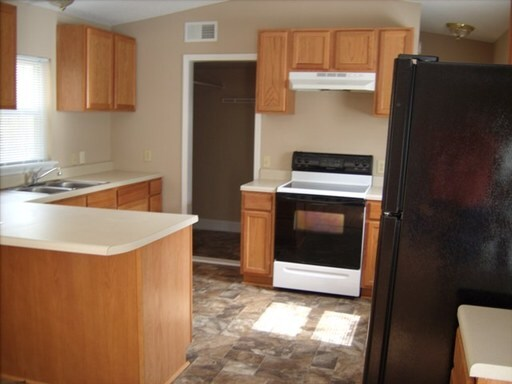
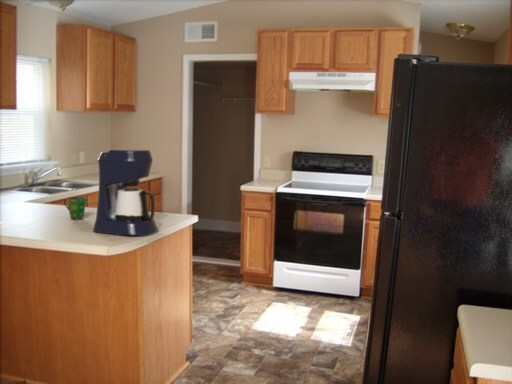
+ cup (74, 207)
+ coffee maker (126, 189)
